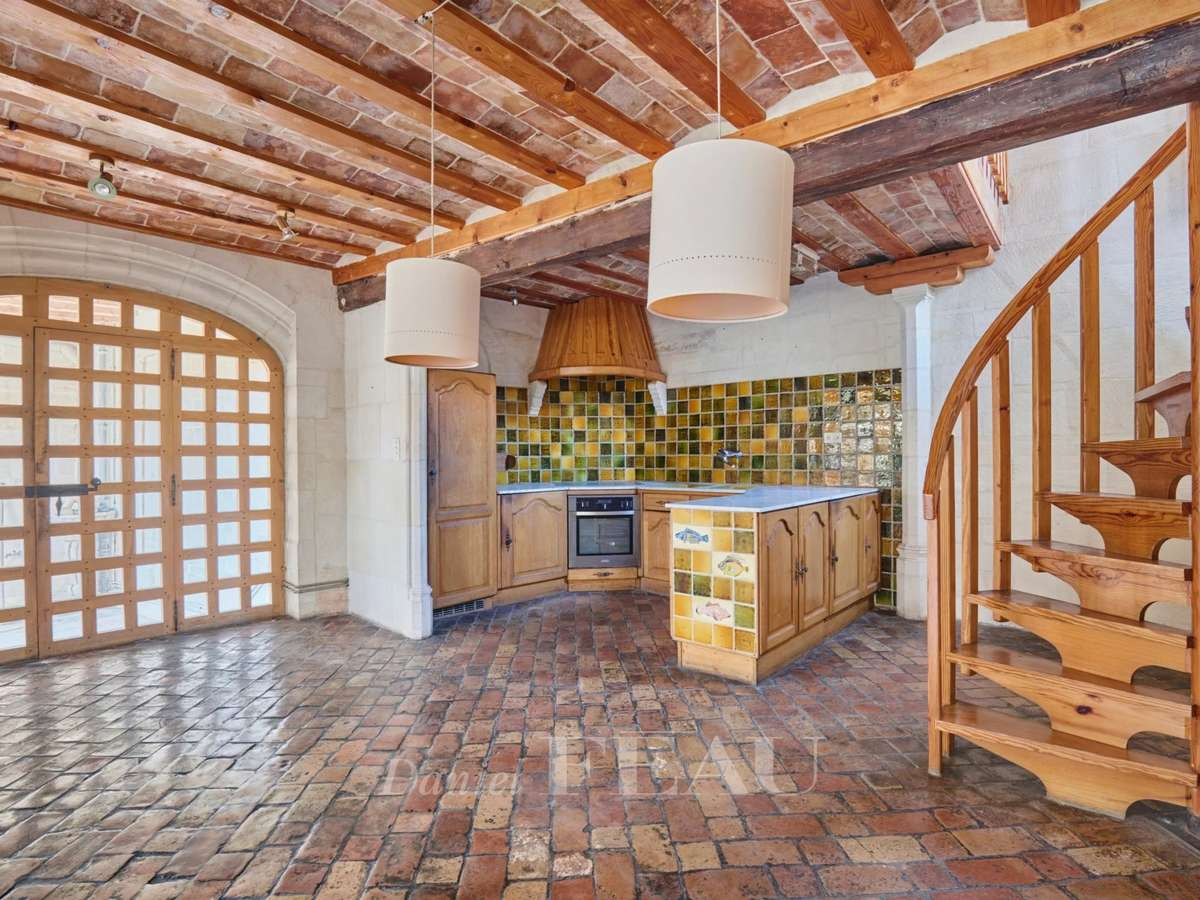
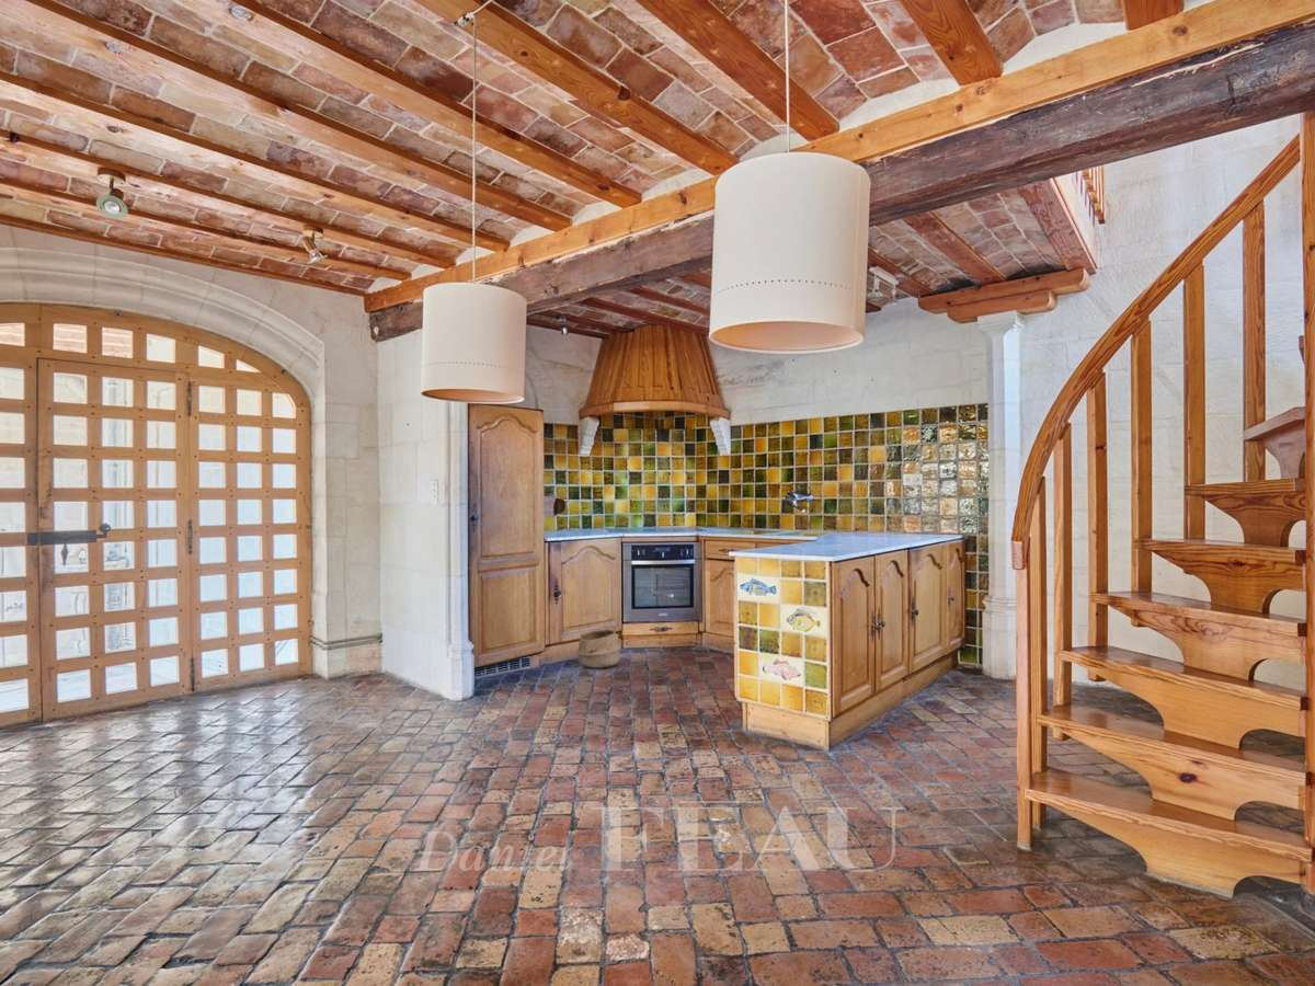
+ woven basket (597, 642)
